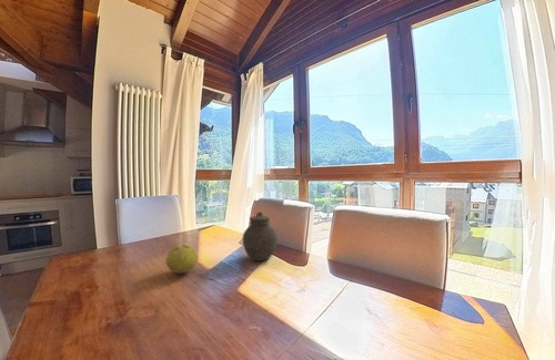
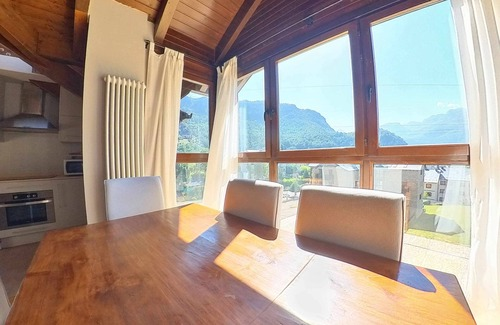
- fruit (182, 259)
- jar (260, 235)
